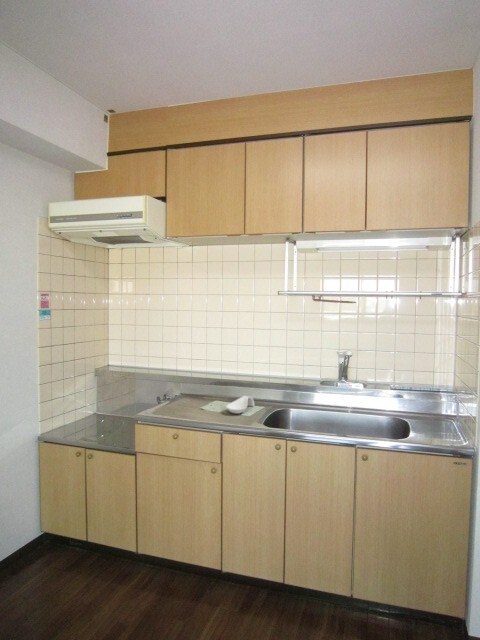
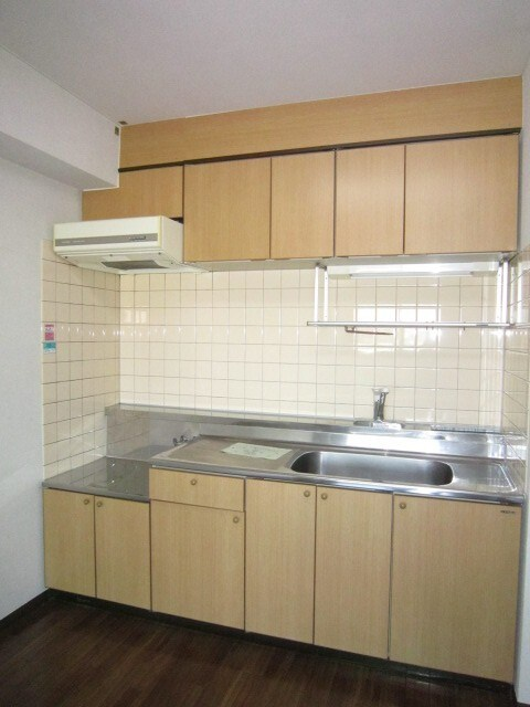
- spoon rest (241, 404)
